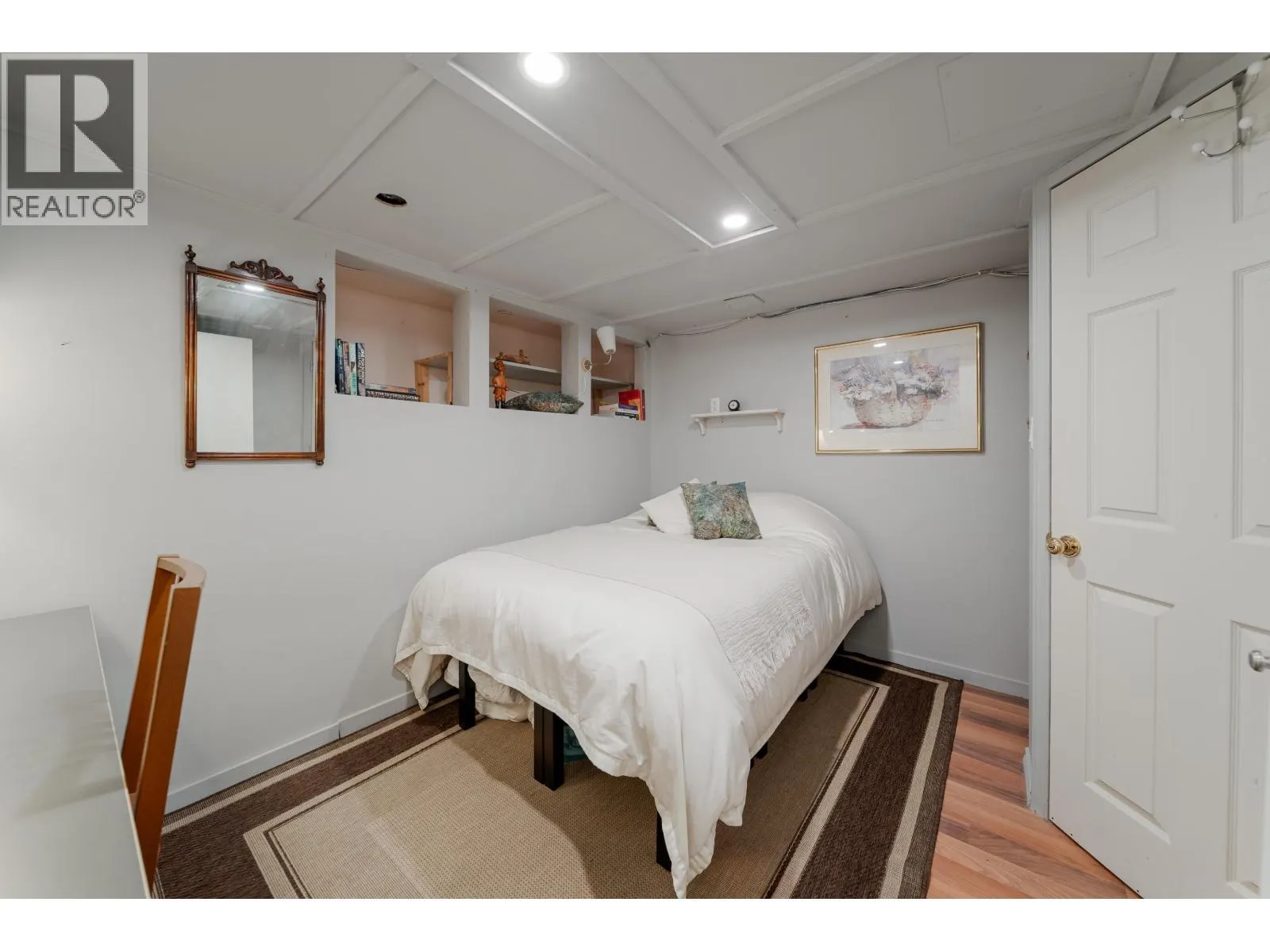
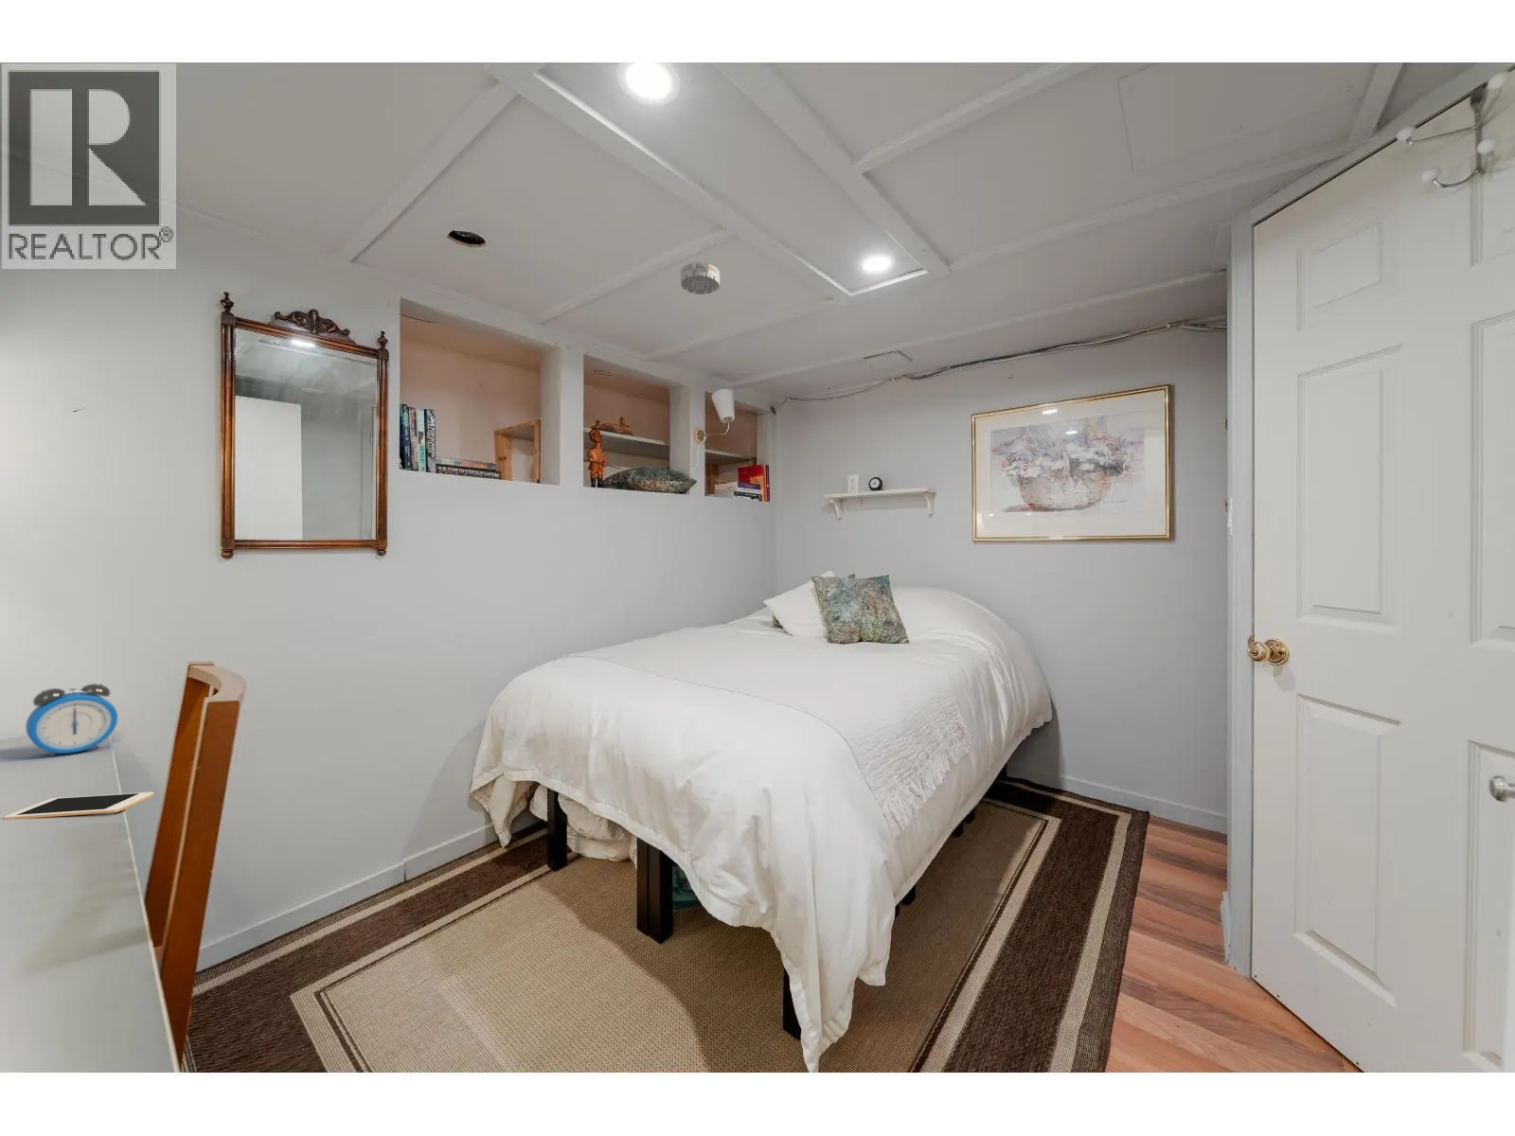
+ alarm clock (73, 718)
+ cell phone (82, 804)
+ smoke detector (700, 277)
